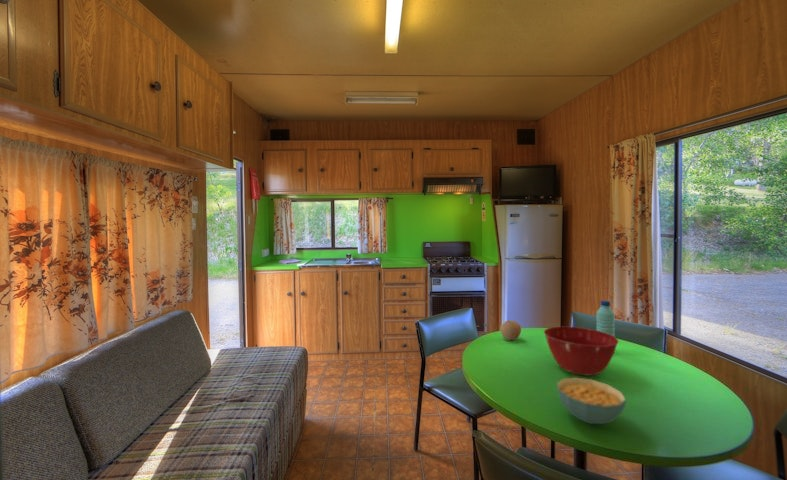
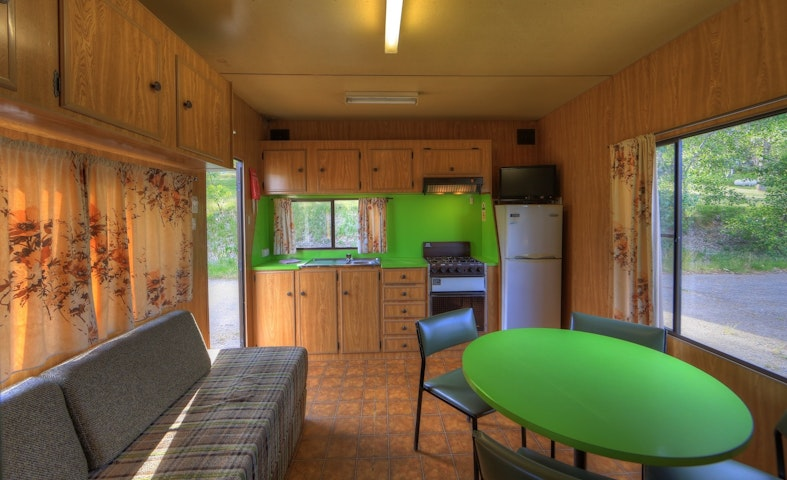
- cereal bowl (589, 404)
- mixing bowl (579, 352)
- fruit (510, 330)
- water bottle (605, 326)
